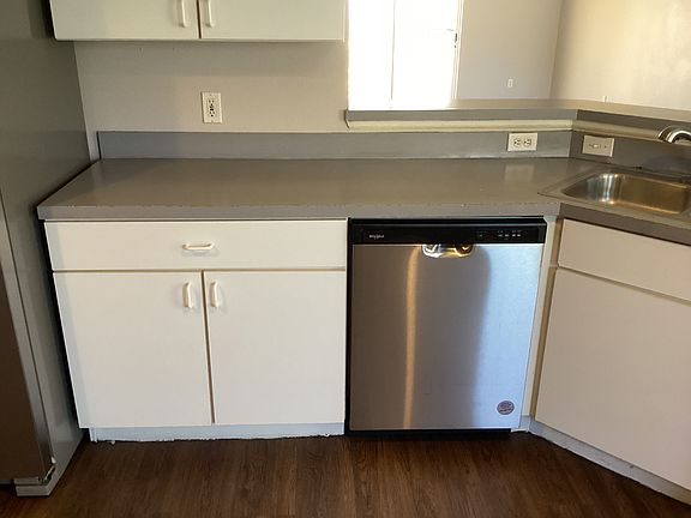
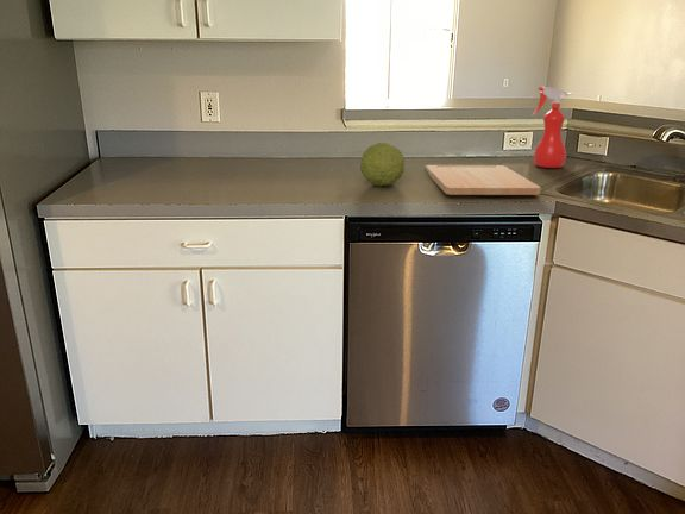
+ fruit (383, 163)
+ cutting board (477, 178)
+ spray bottle (549, 126)
